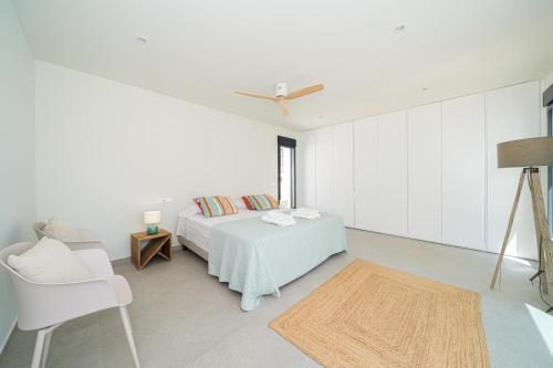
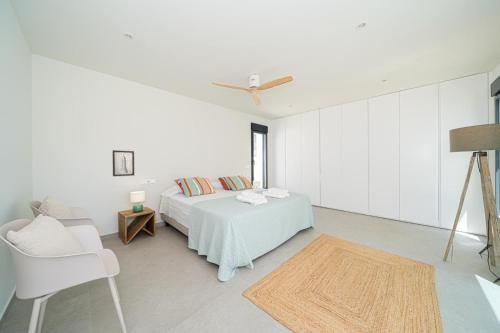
+ wall art (123, 163)
